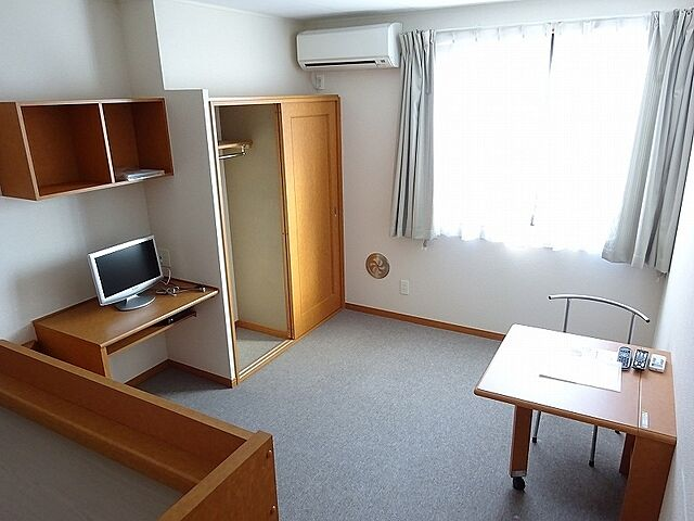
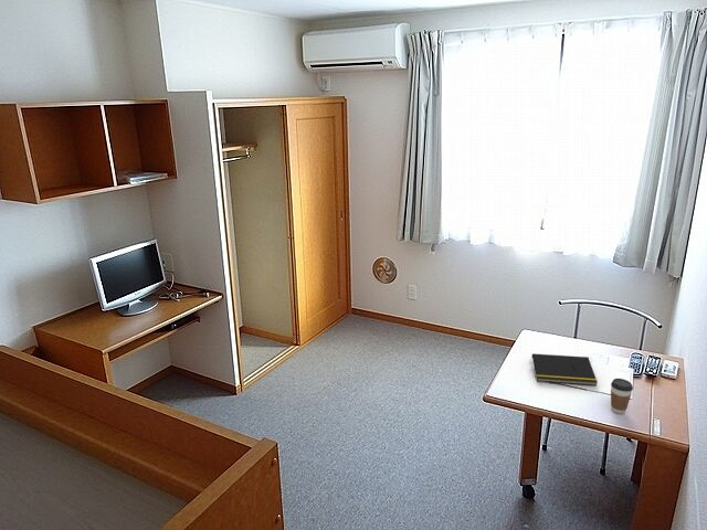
+ notepad (563, 369)
+ coffee cup (620, 396)
